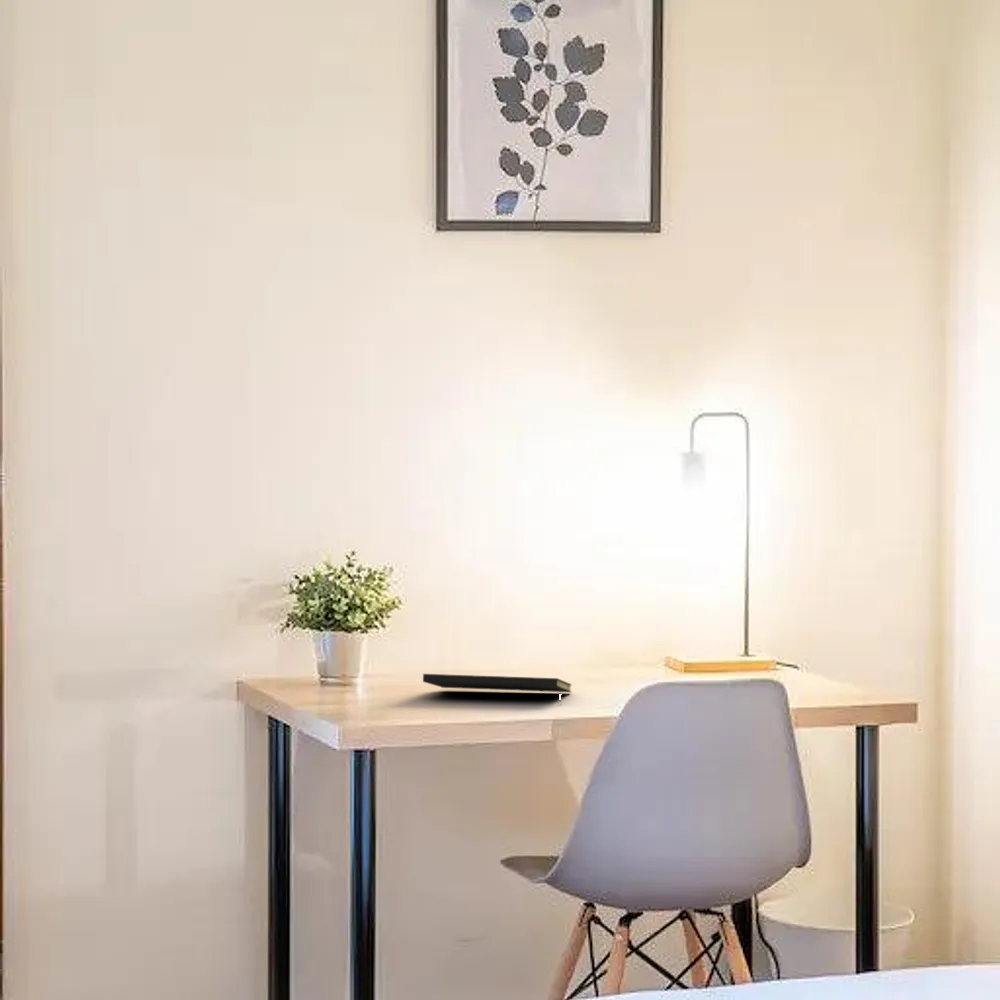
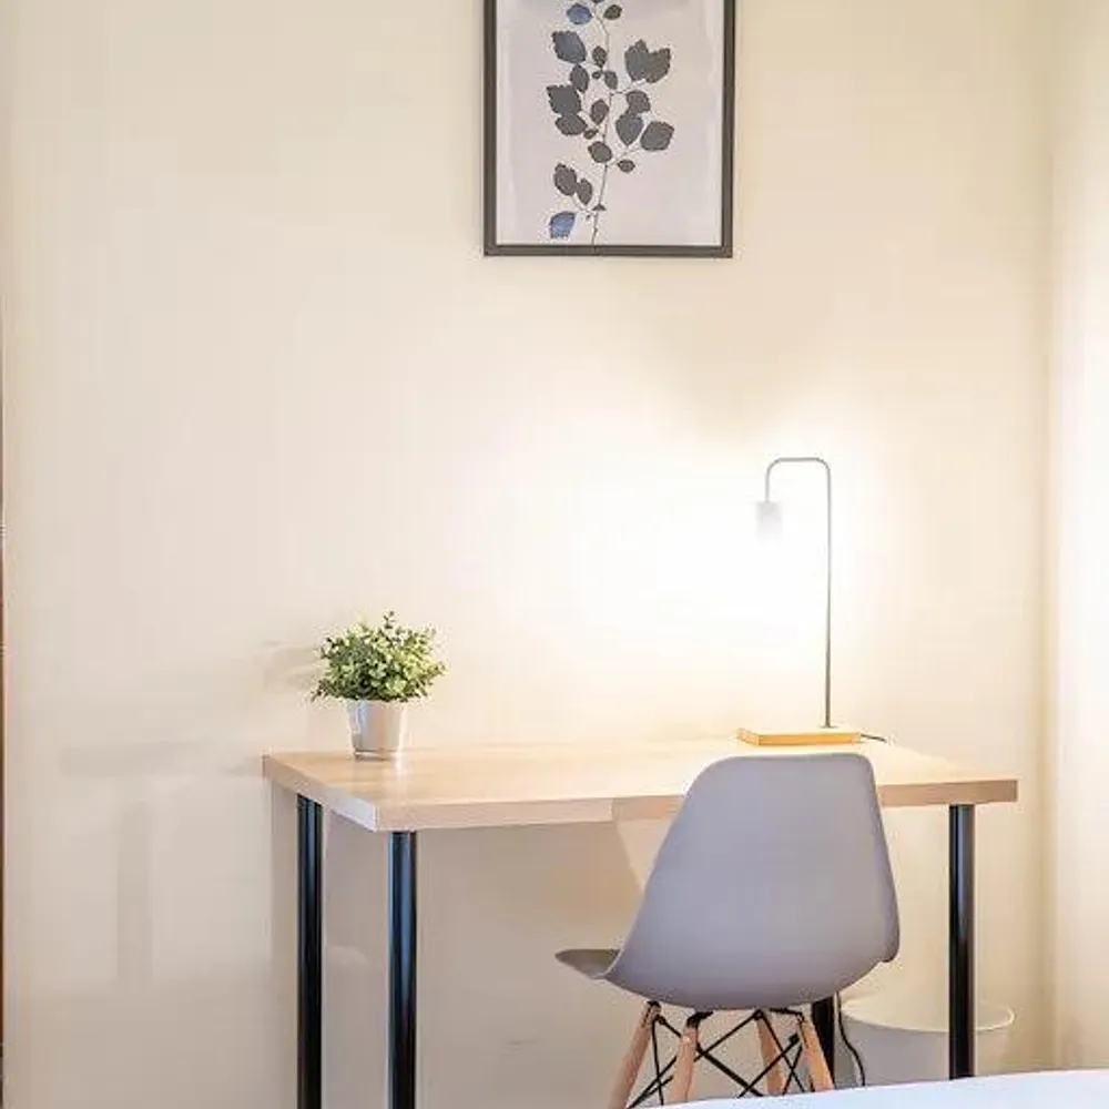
- notepad (498, 683)
